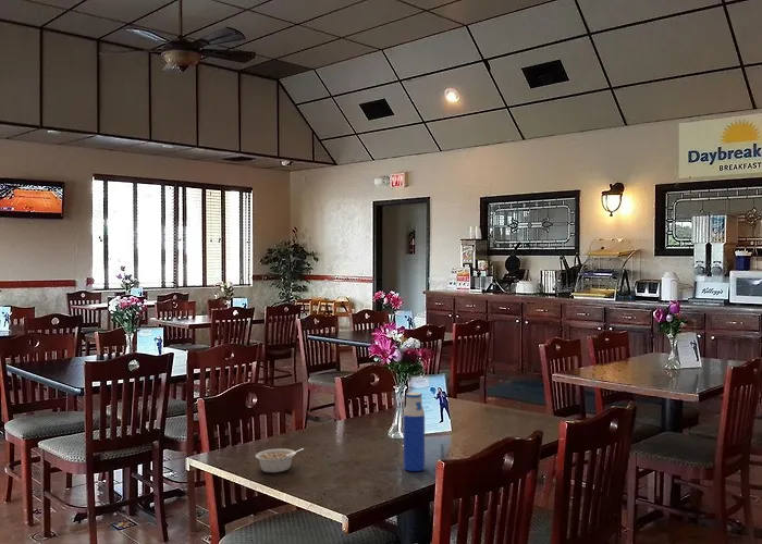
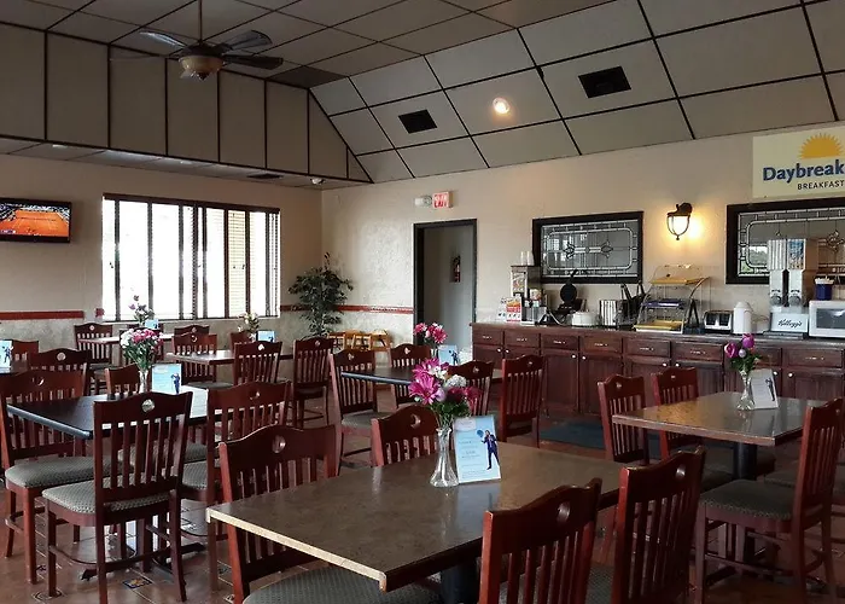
- water bottle (414, 431)
- legume (276, 459)
